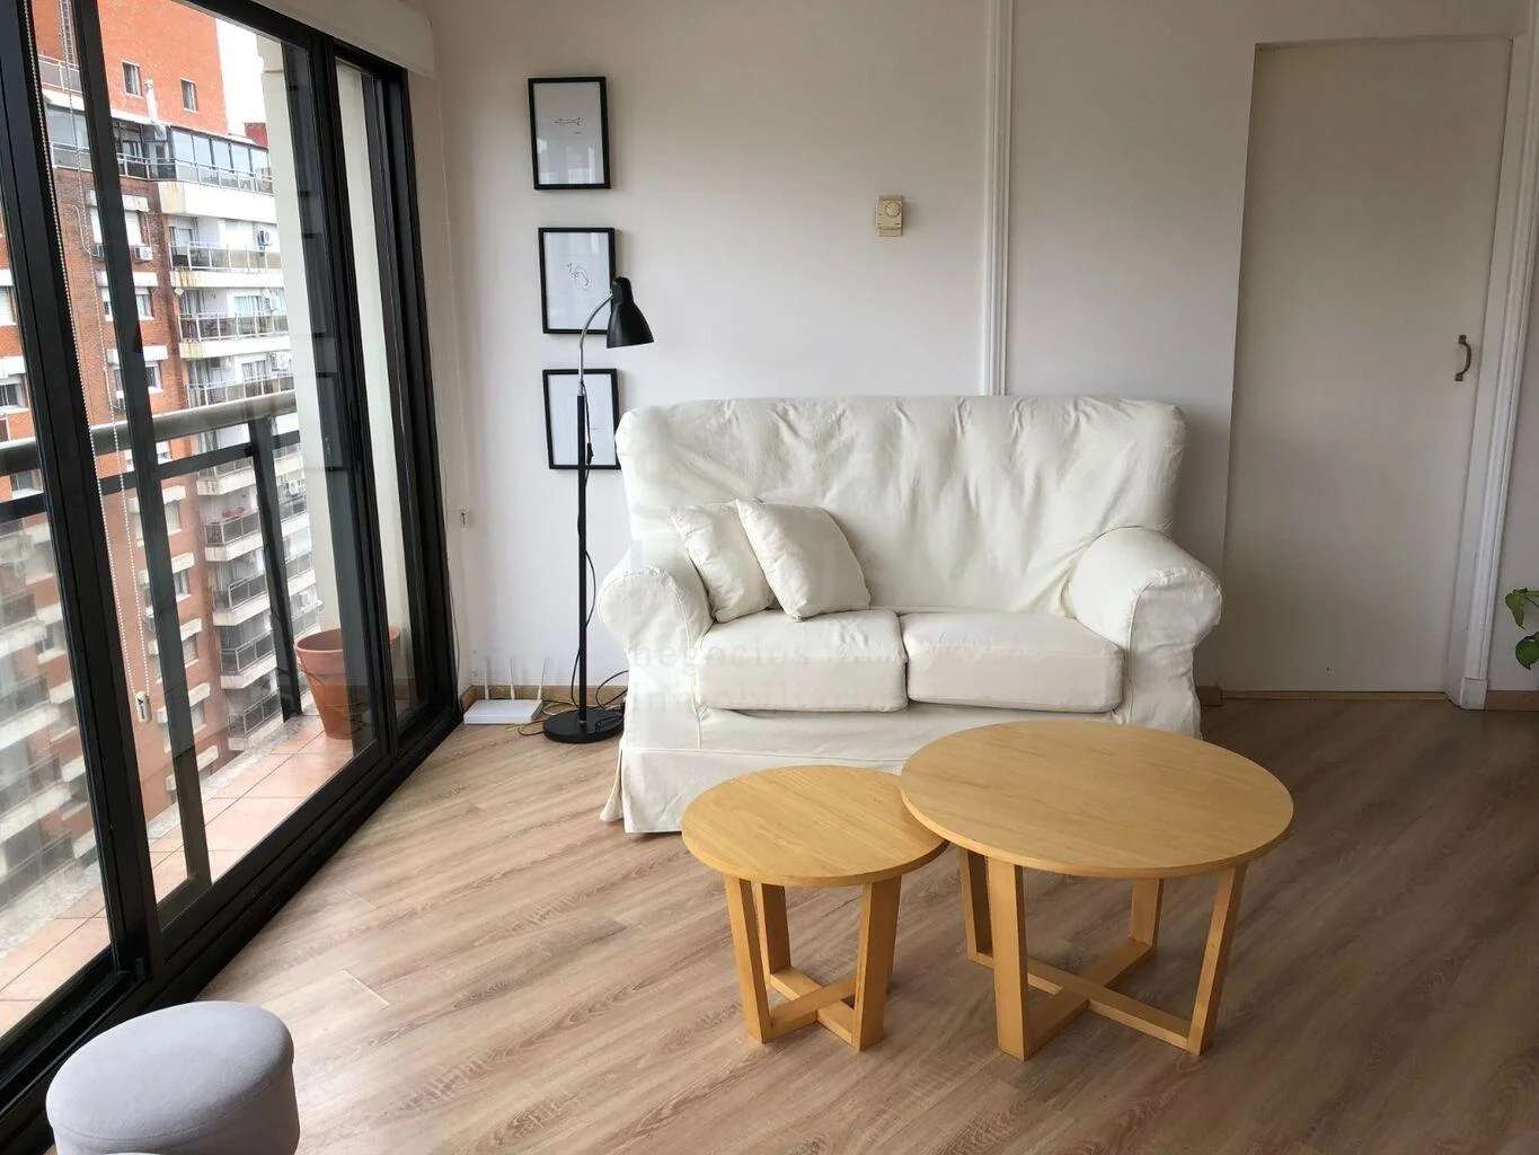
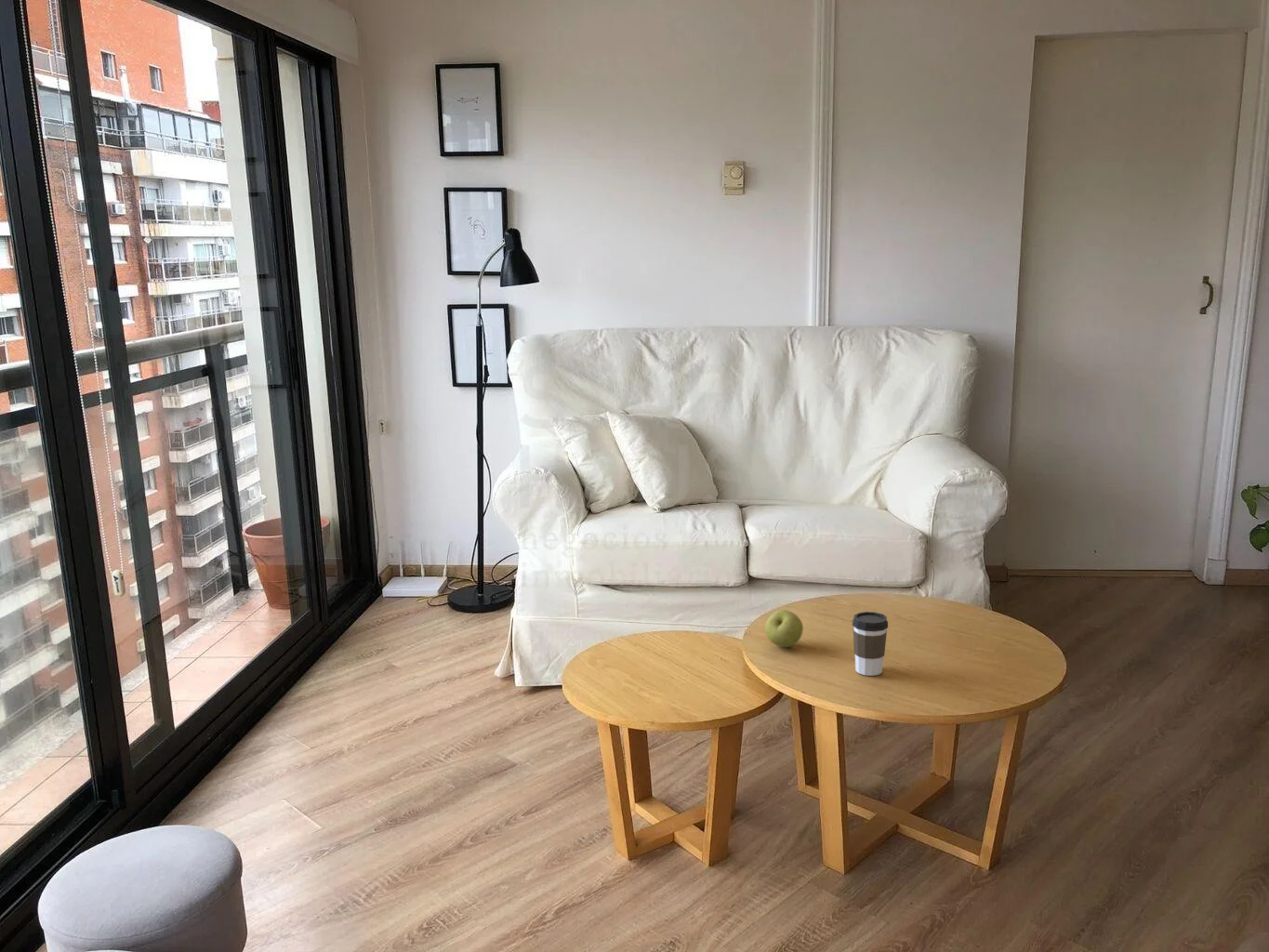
+ coffee cup (869, 643)
+ apple (784, 628)
